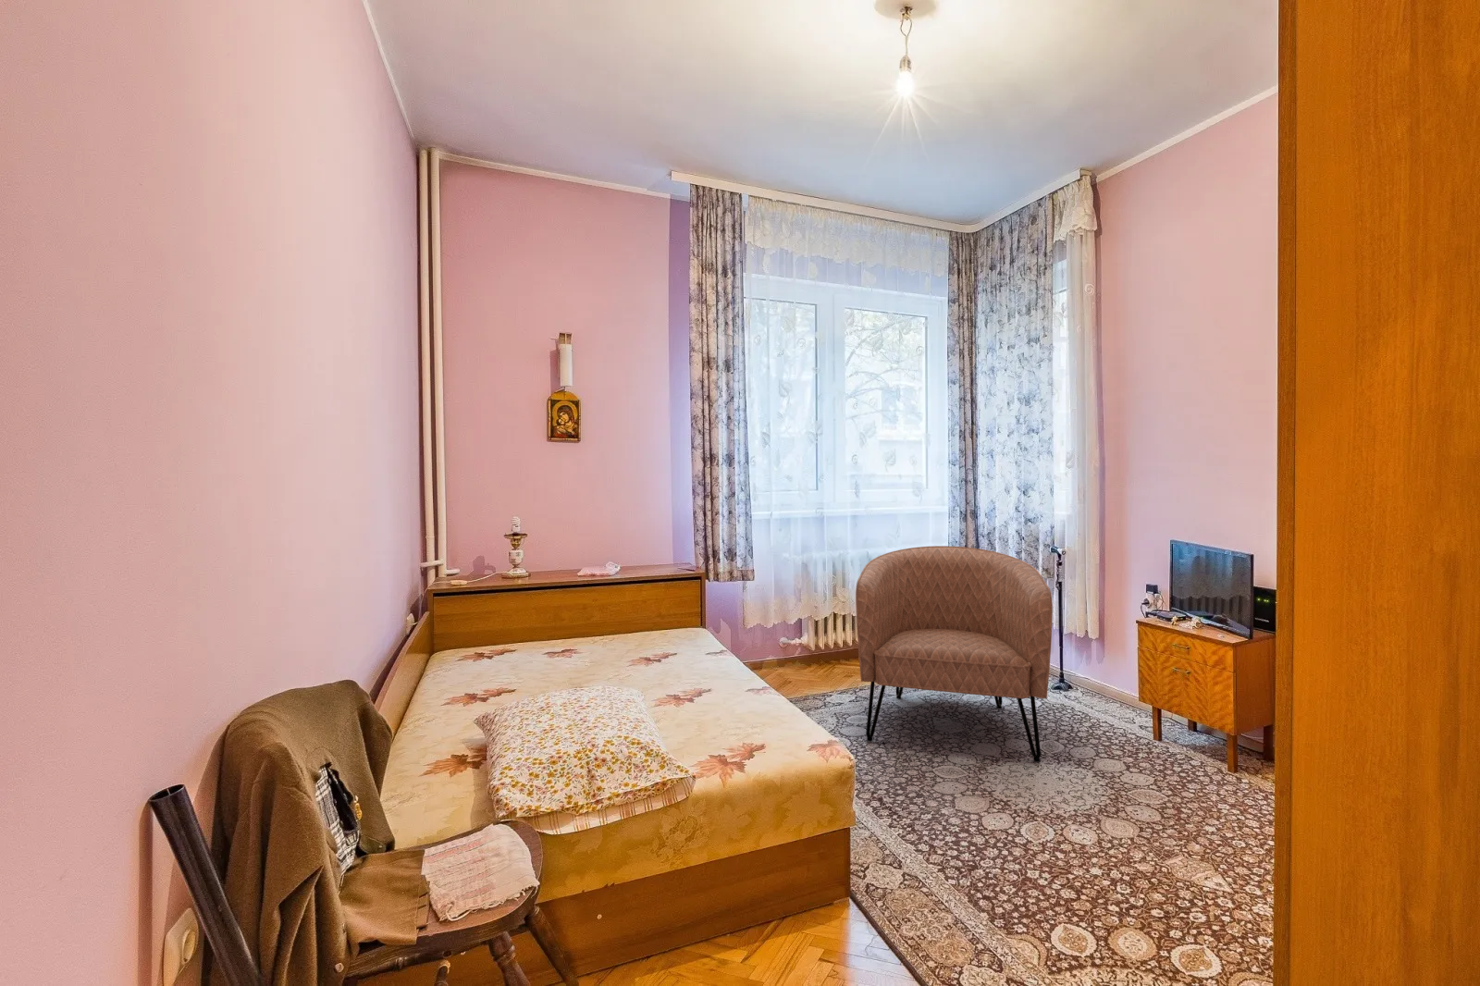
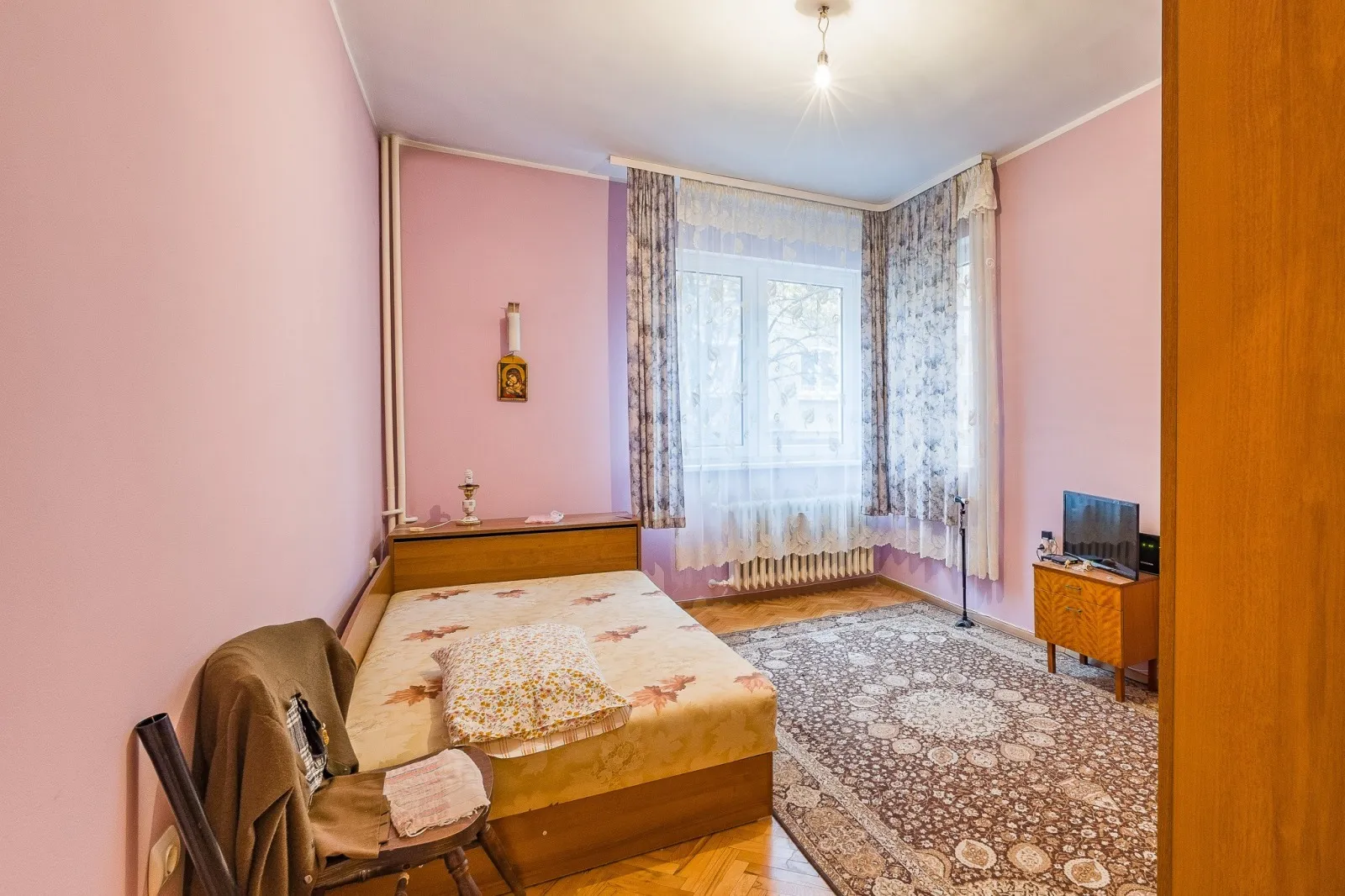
- armchair (949, 637)
